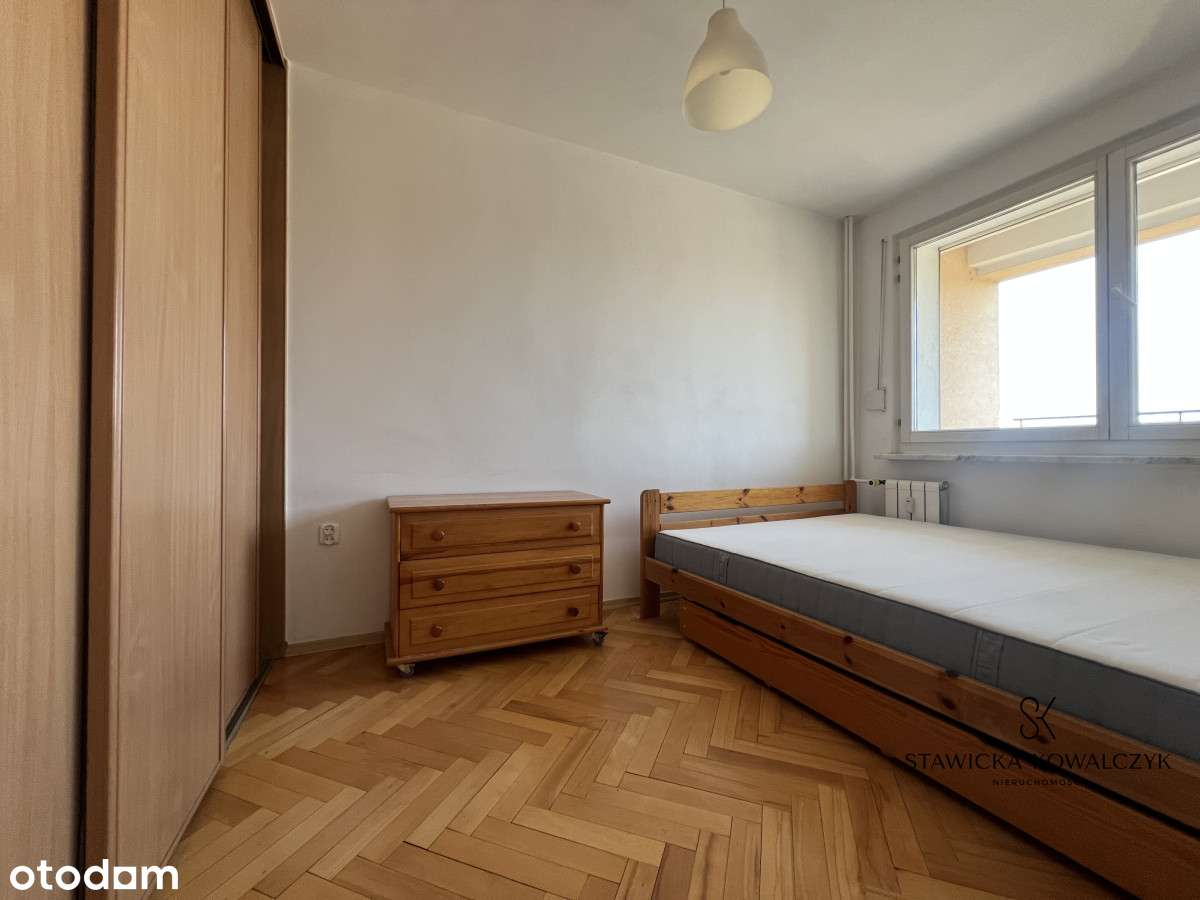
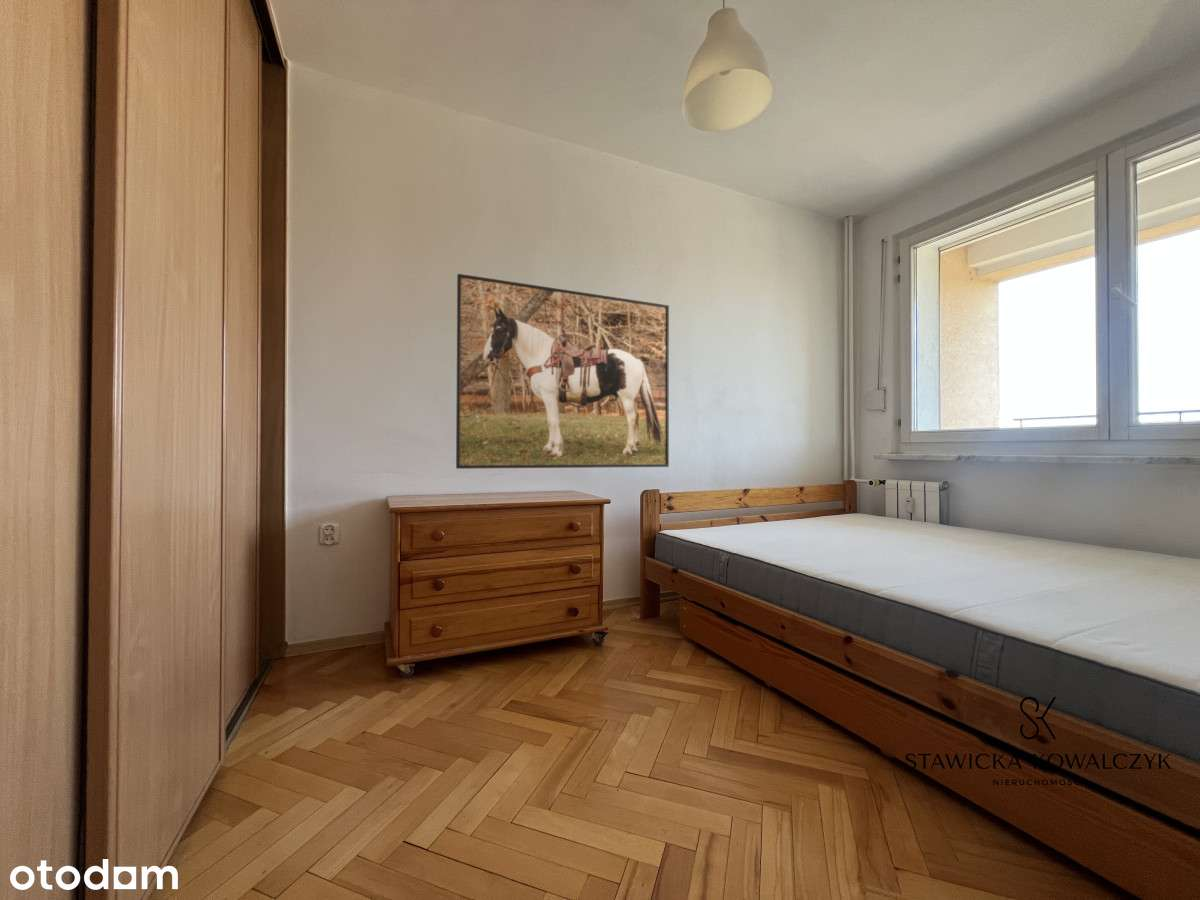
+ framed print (572, 379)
